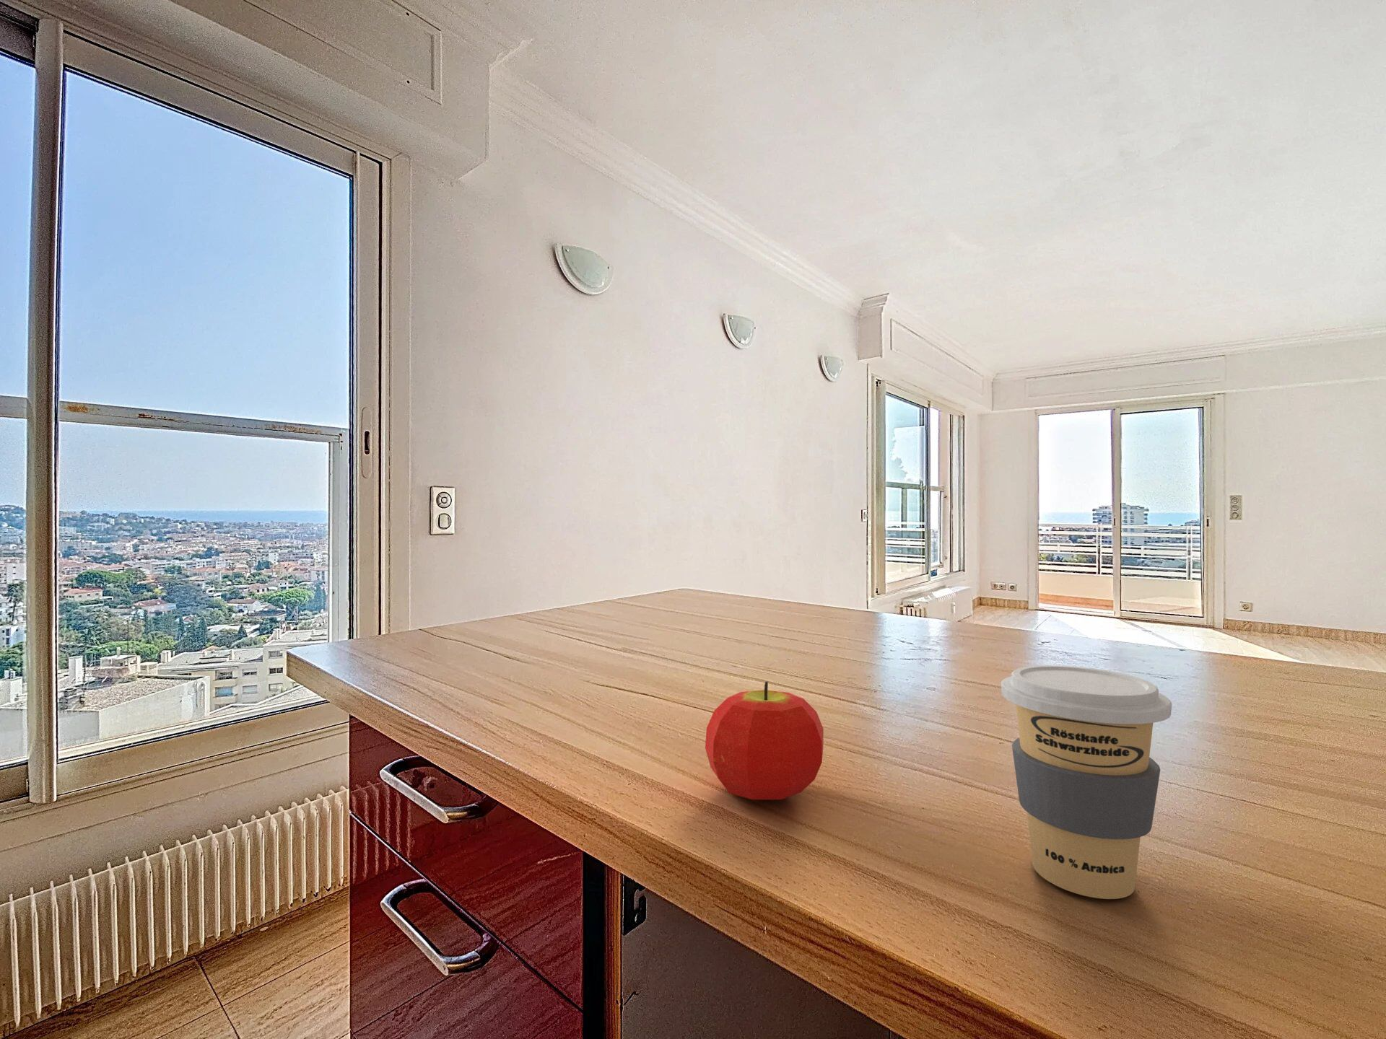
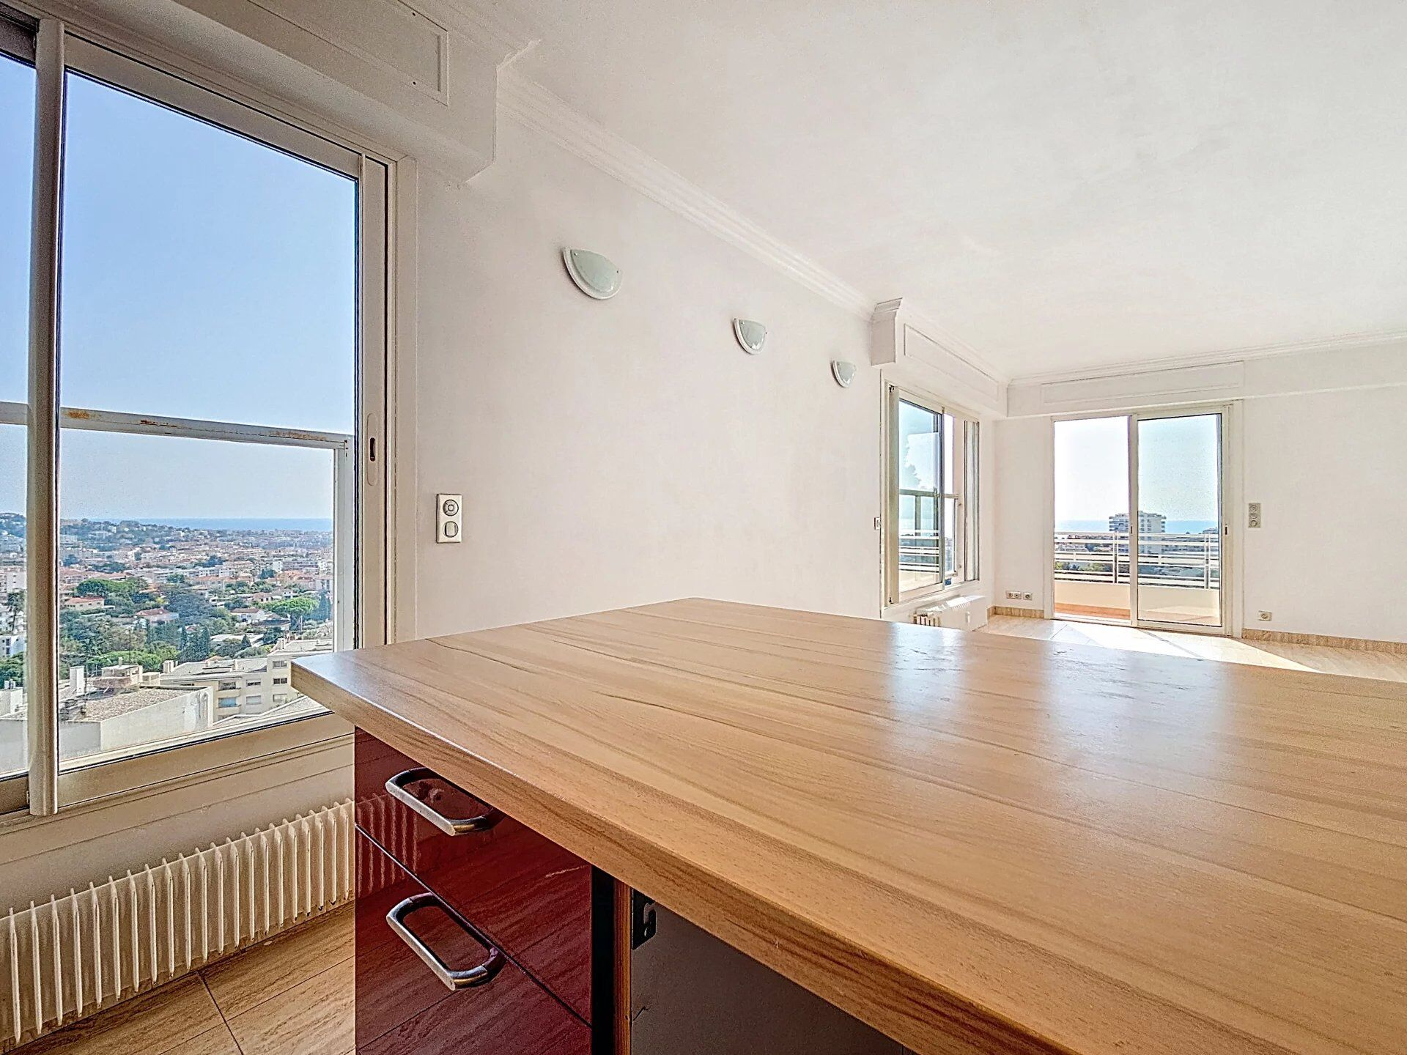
- fruit (762, 737)
- coffee cup (1082, 776)
